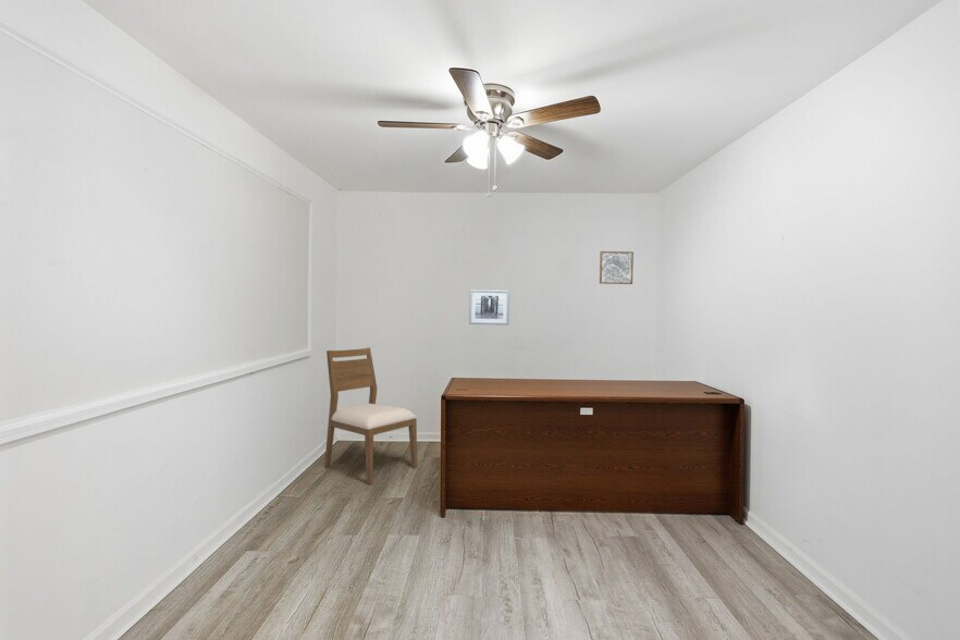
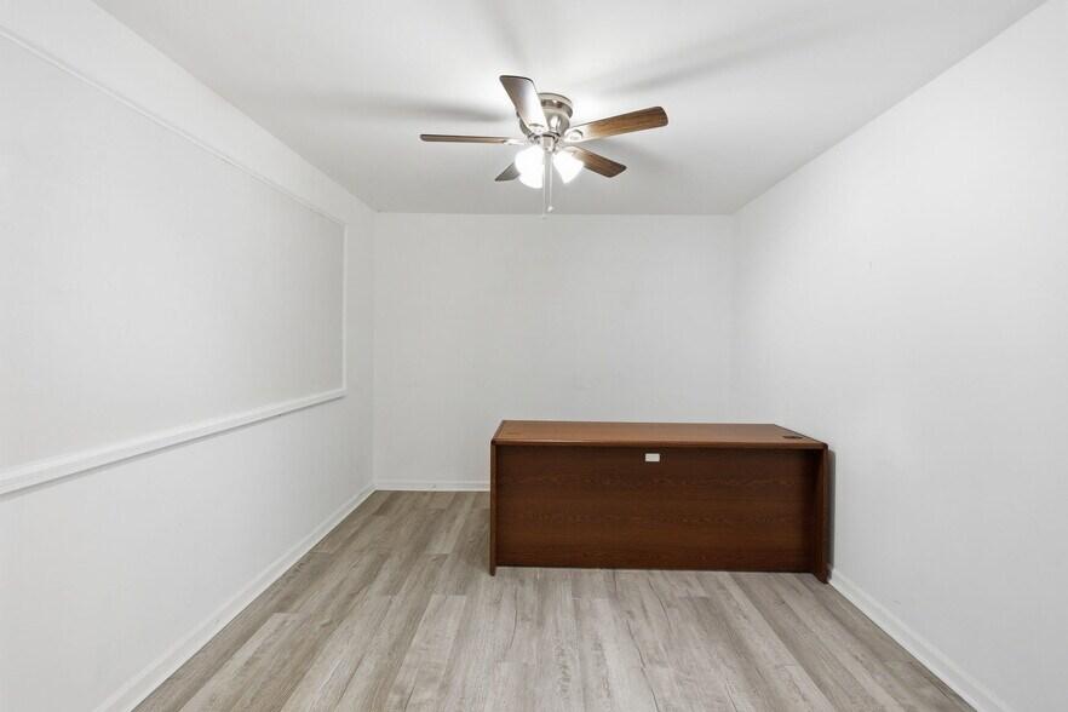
- wall art (616, 268)
- chair (369, 409)
- wall art (489, 307)
